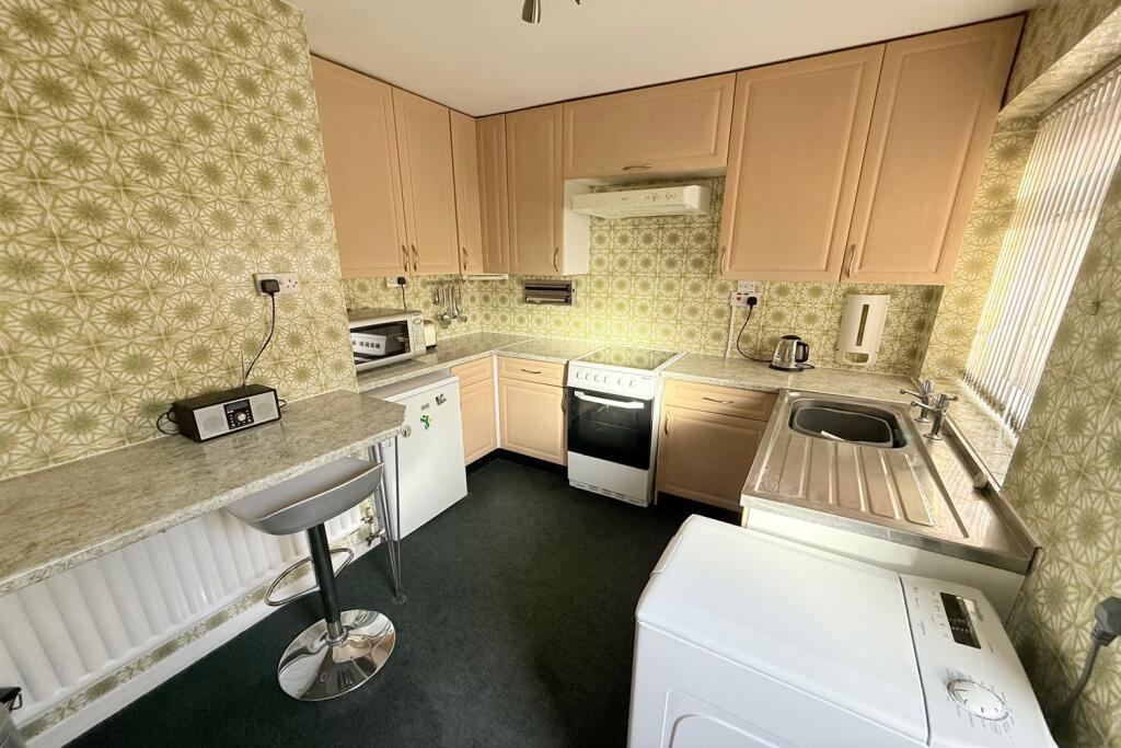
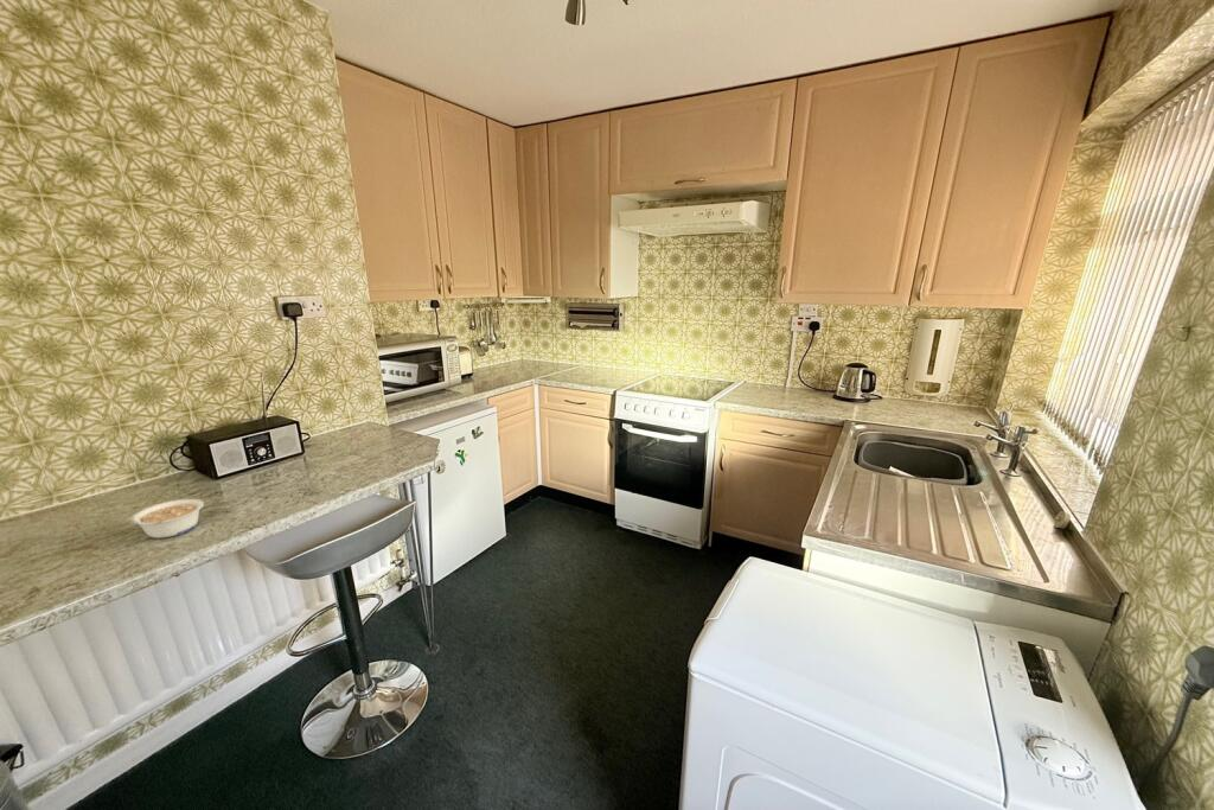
+ legume (171, 518)
